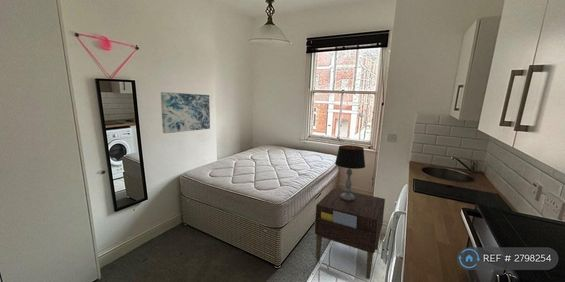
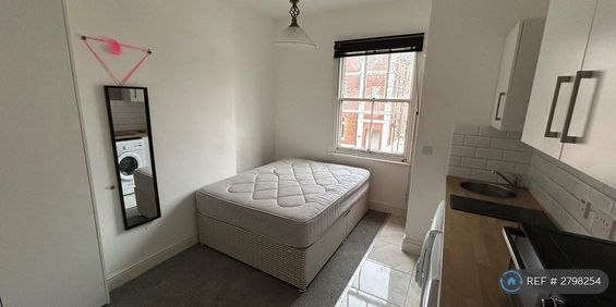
- table lamp (349, 173)
- nightstand (349, 229)
- wall art (188, 112)
